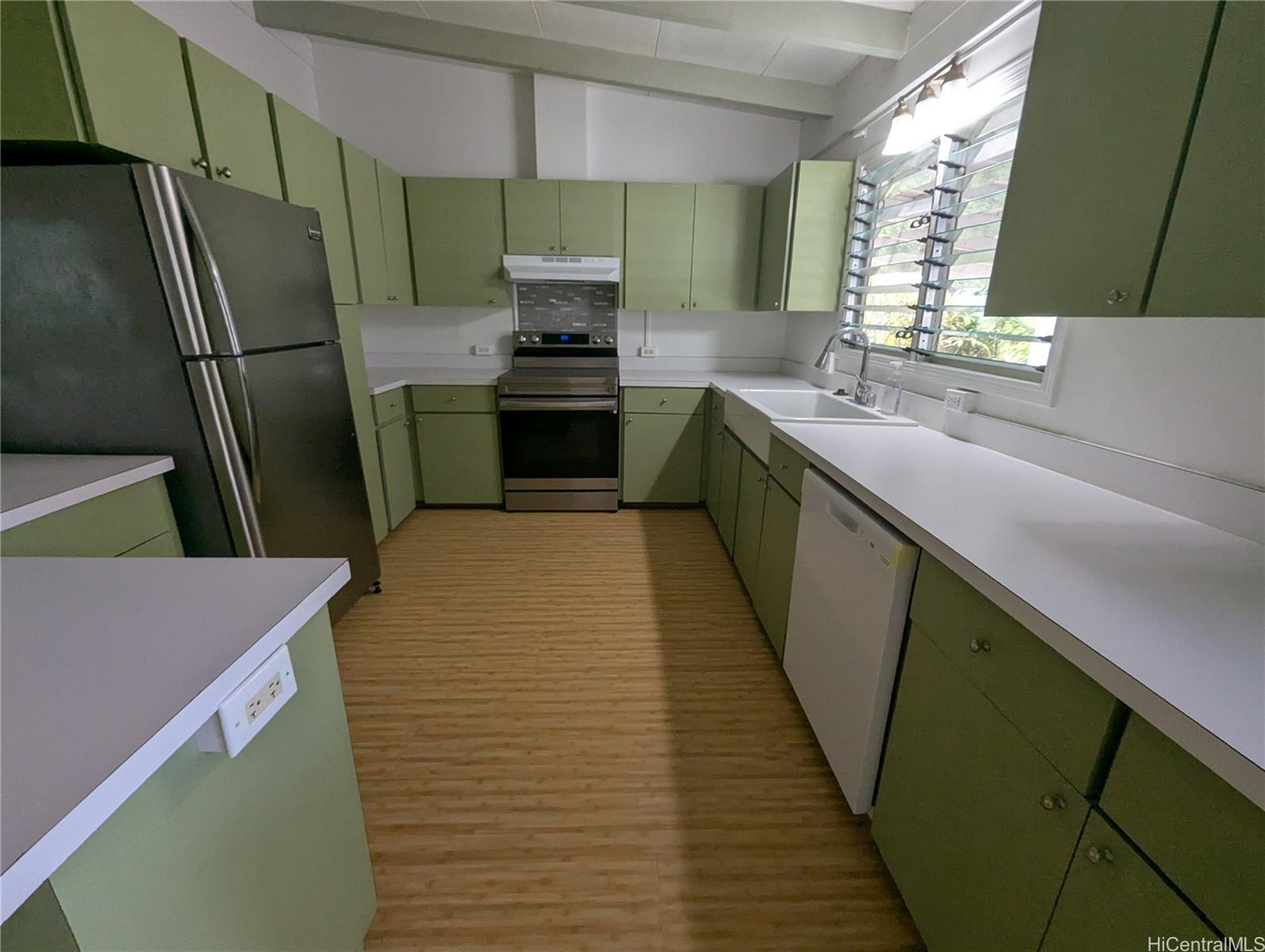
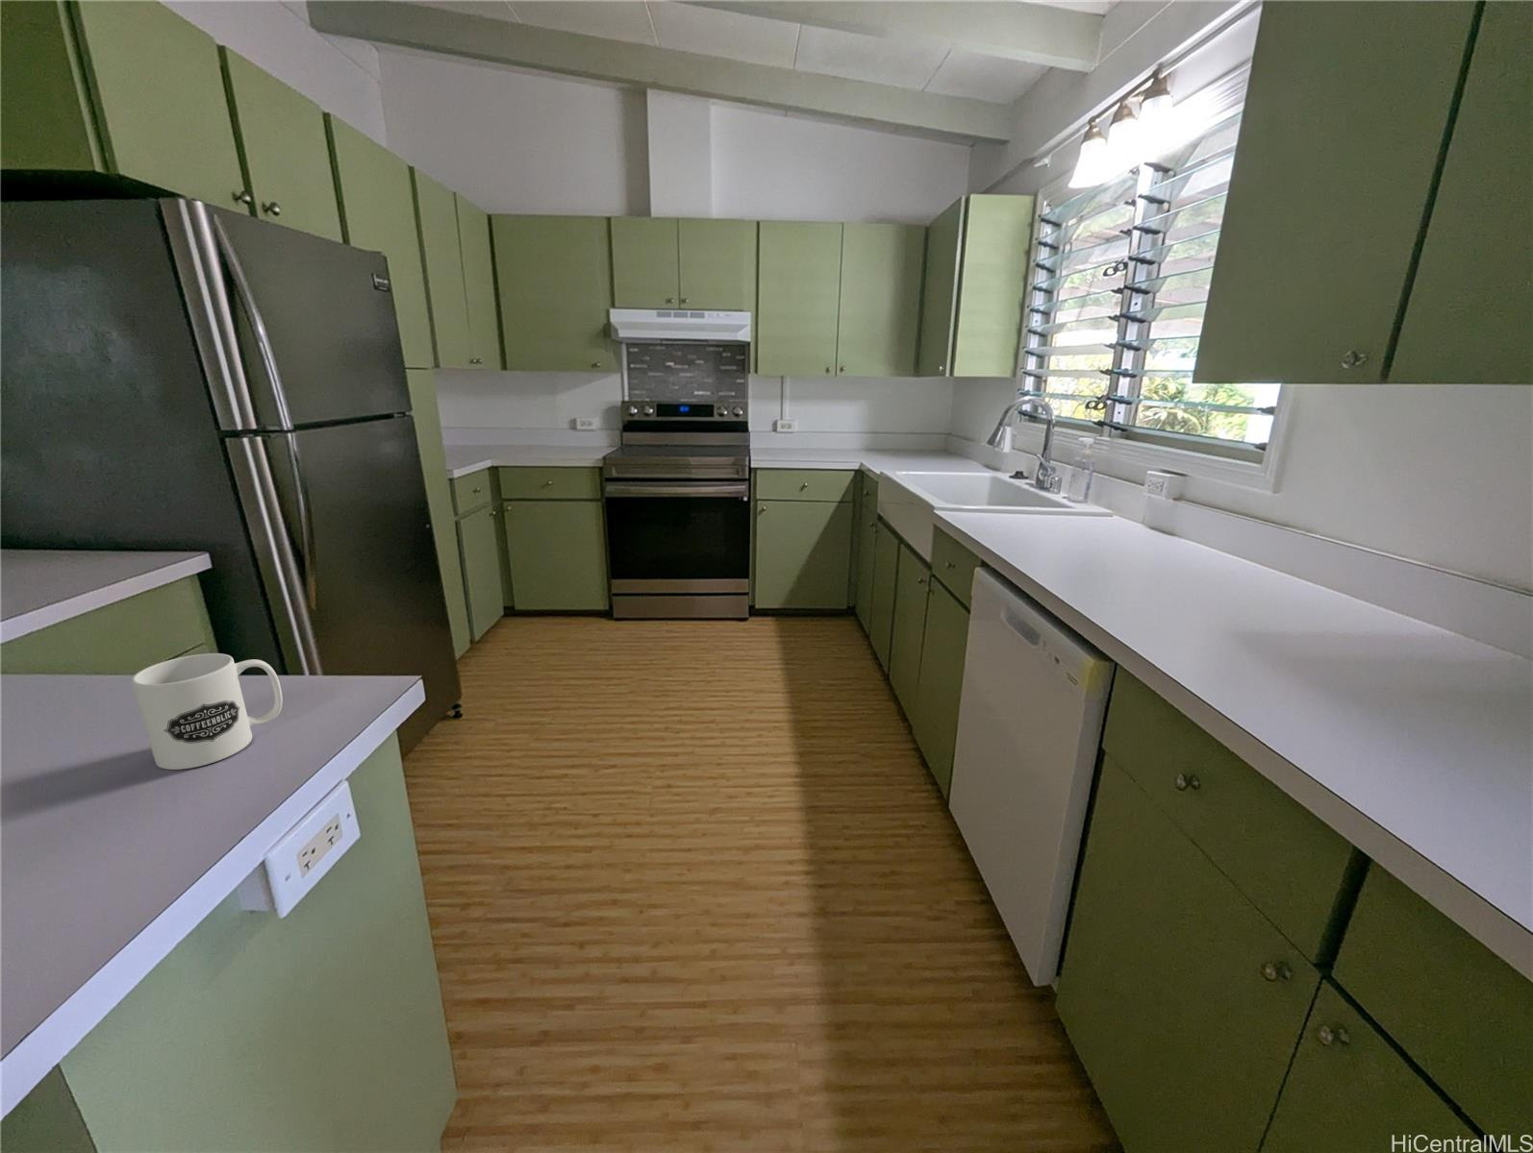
+ mug (216, 704)
